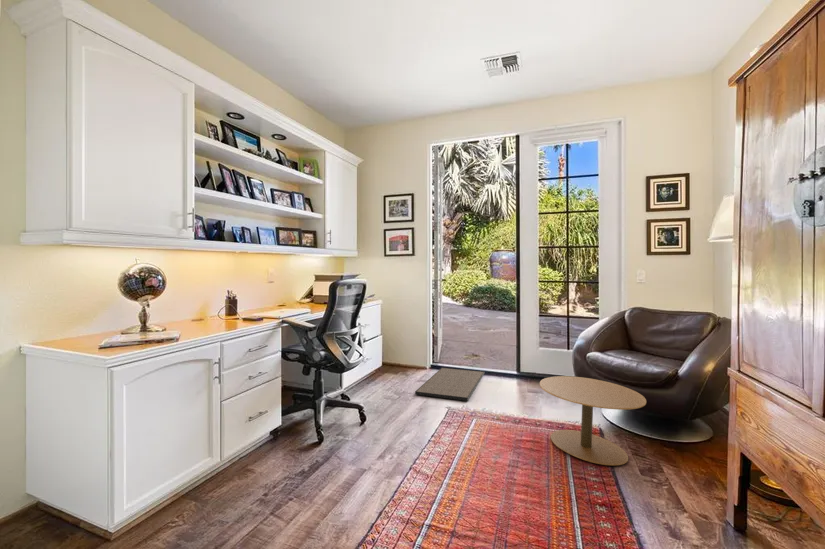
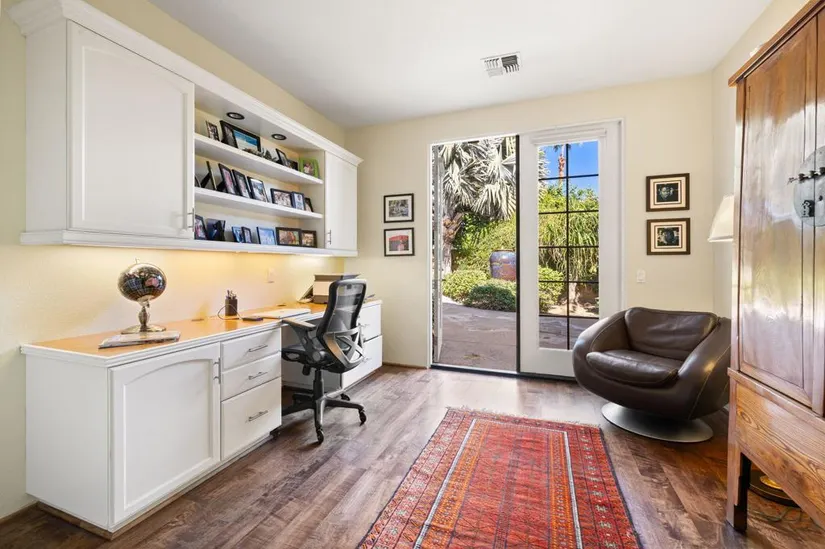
- side table (589, 418)
- doormat (452, 382)
